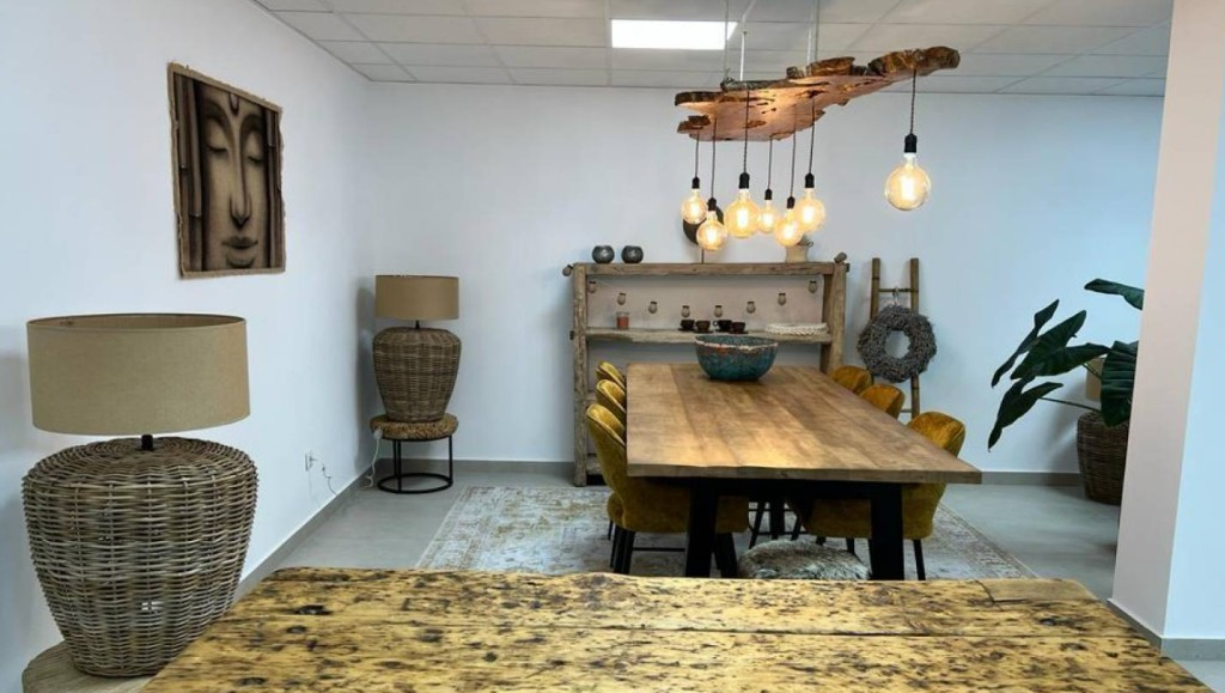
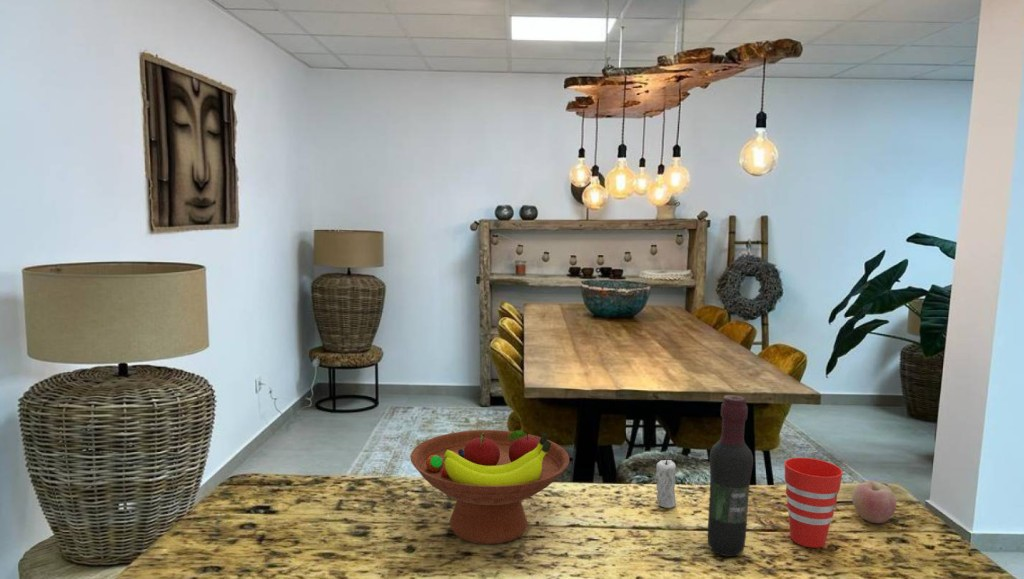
+ apple (874, 502)
+ wine bottle (730, 474)
+ cup (810, 503)
+ candle (665, 479)
+ fruit bowl (489, 477)
